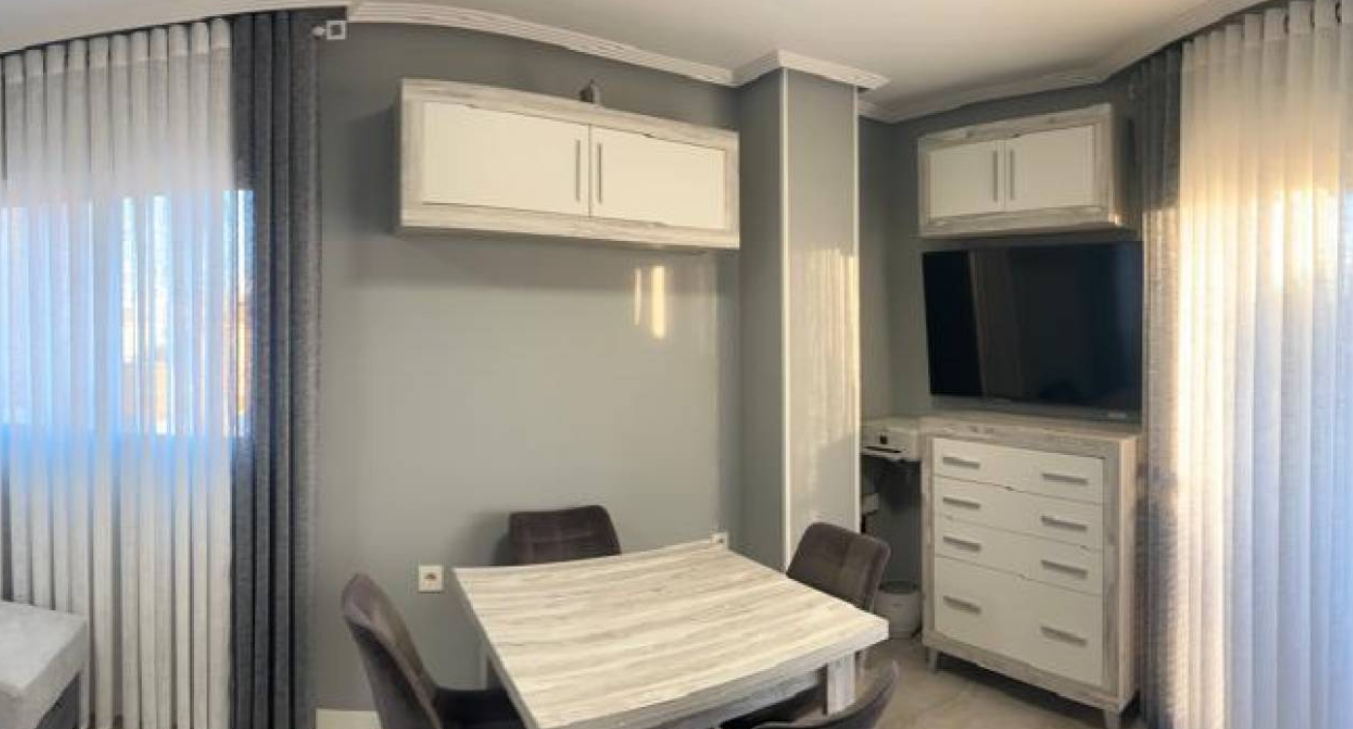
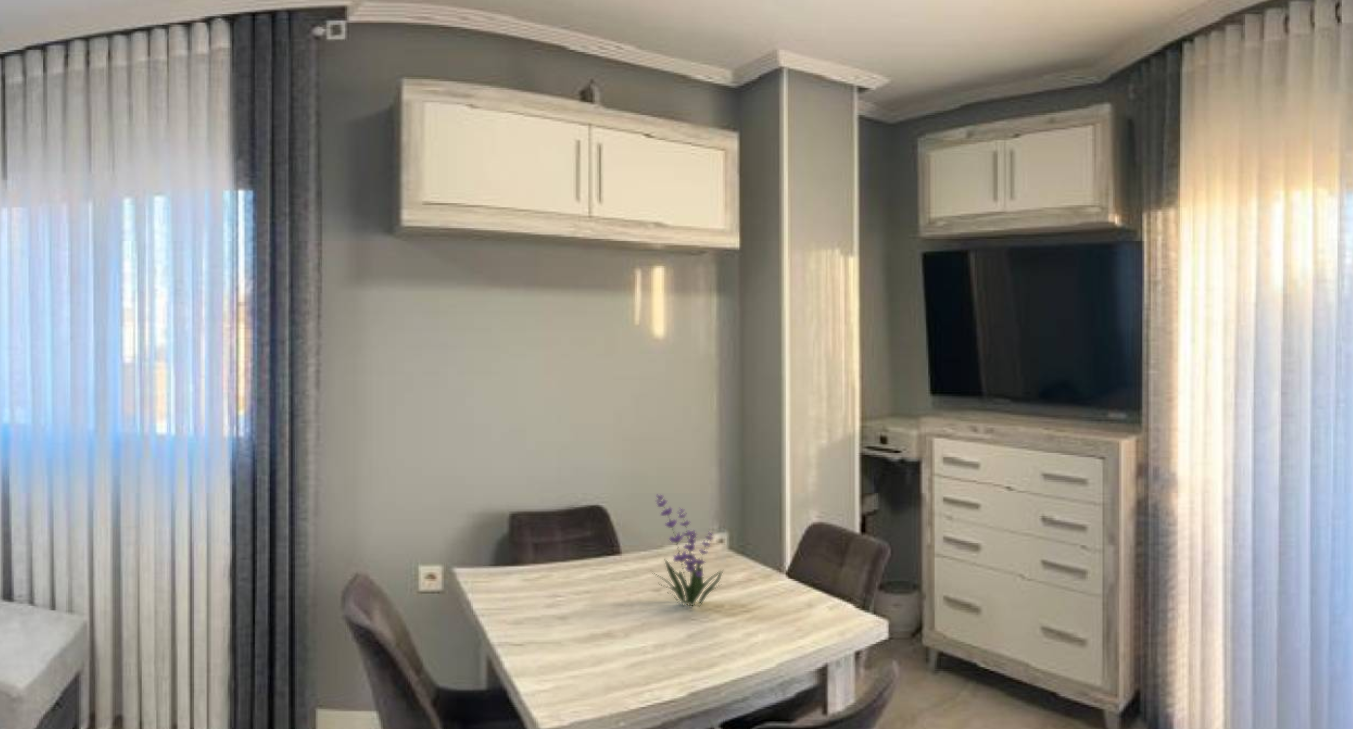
+ plant (688, 548)
